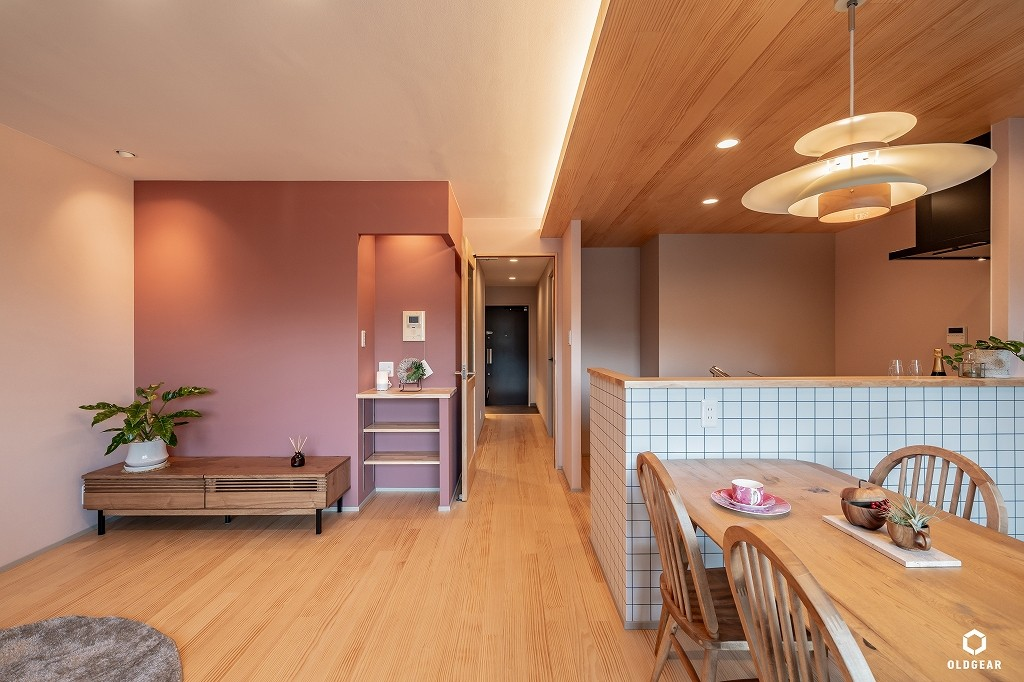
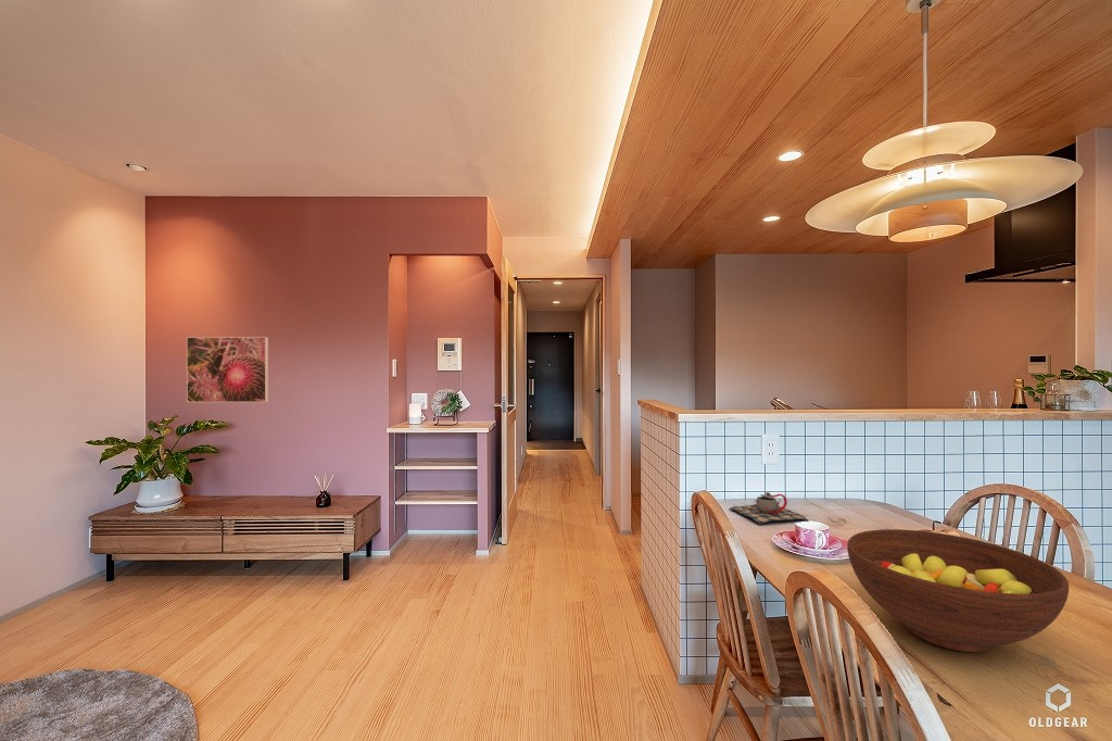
+ teapot (767, 503)
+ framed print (227, 369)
+ fruit bowl (946, 595)
